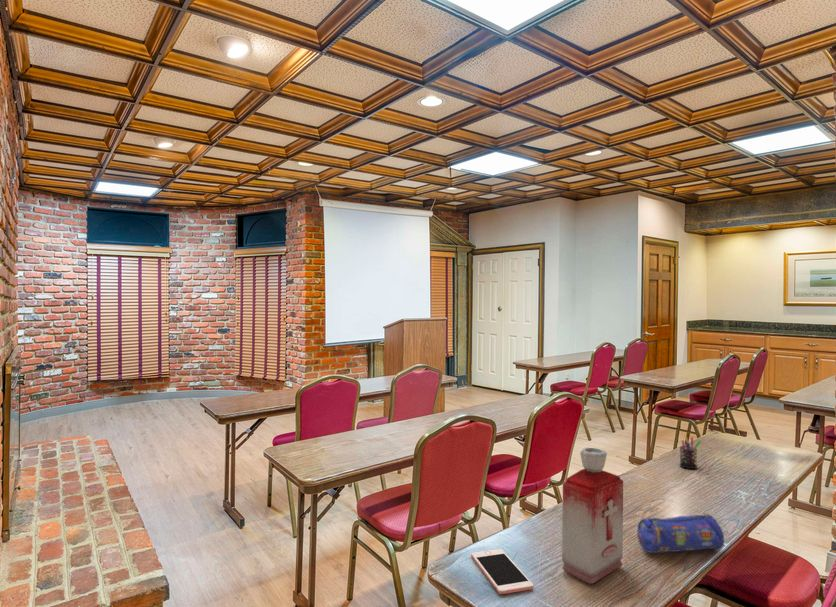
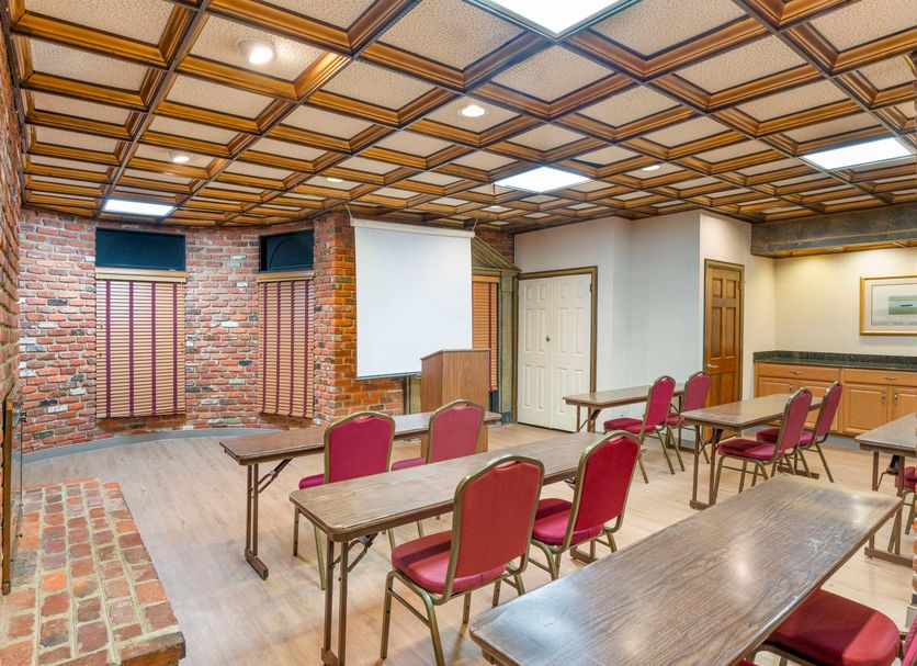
- pen holder (690, 451)
- pencil case (680, 532)
- bottle (593, 510)
- cell phone (500, 569)
